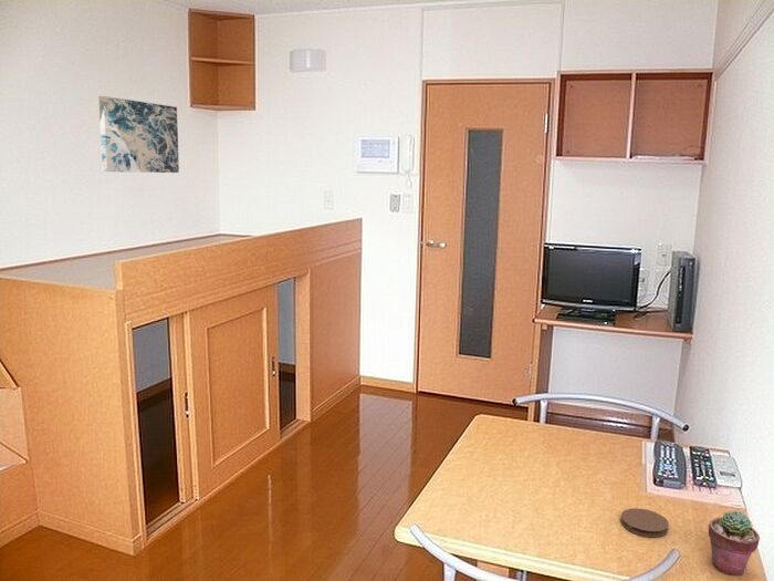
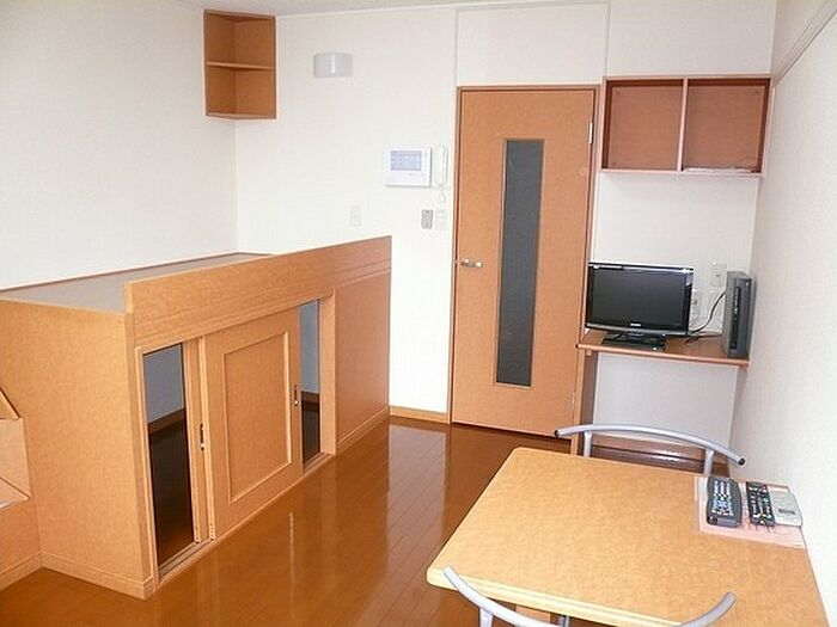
- coaster (644, 521)
- potted succulent (732, 540)
- wall art (142, 137)
